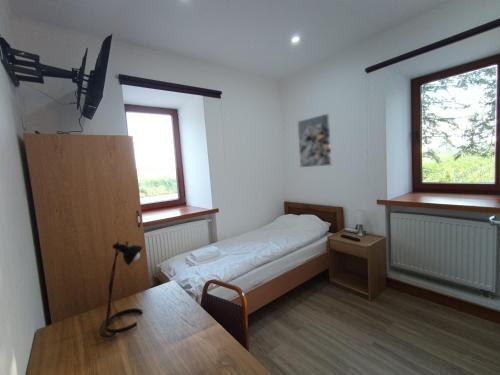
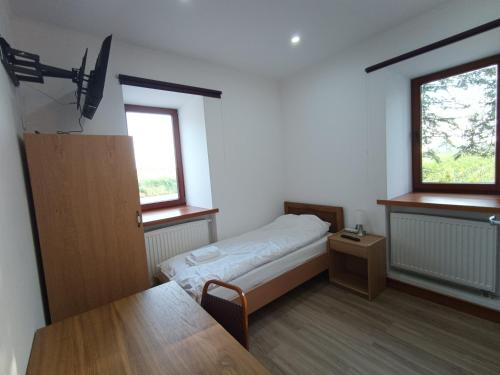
- desk lamp (113, 280)
- wall art (313, 142)
